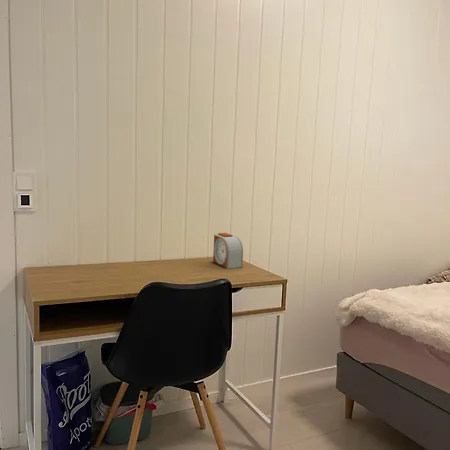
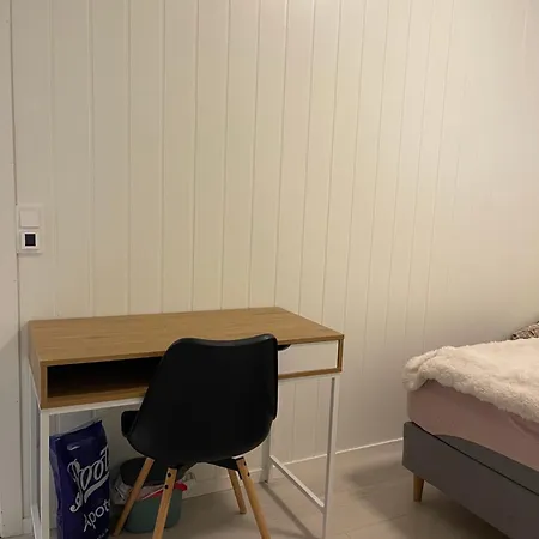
- alarm clock (227, 249)
